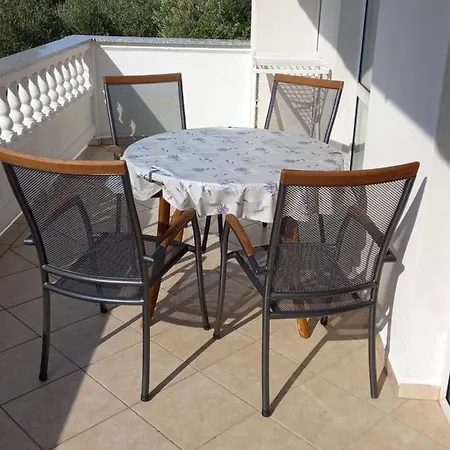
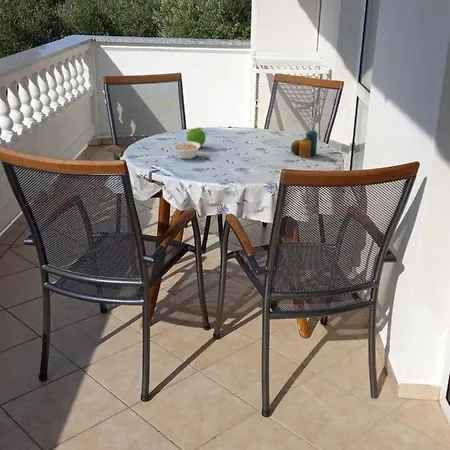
+ fruit (196, 137)
+ legume (186, 150)
+ candle (303, 143)
